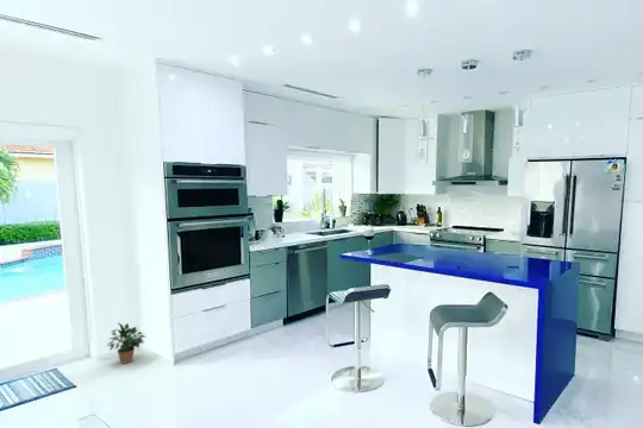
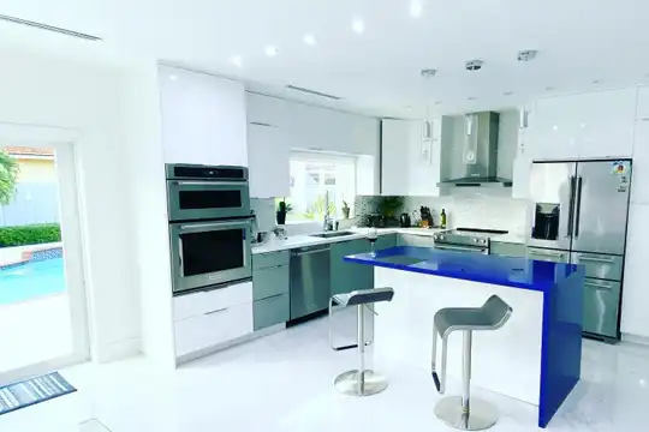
- potted plant (126, 342)
